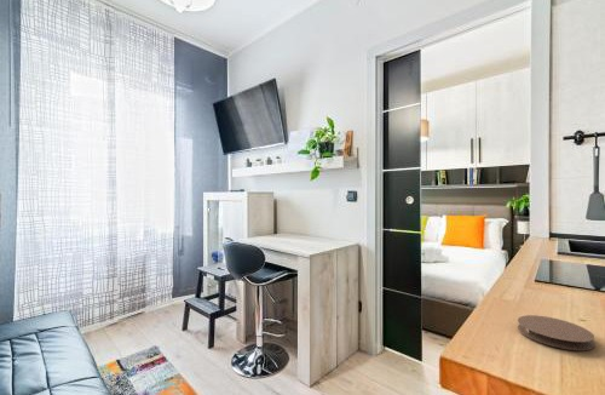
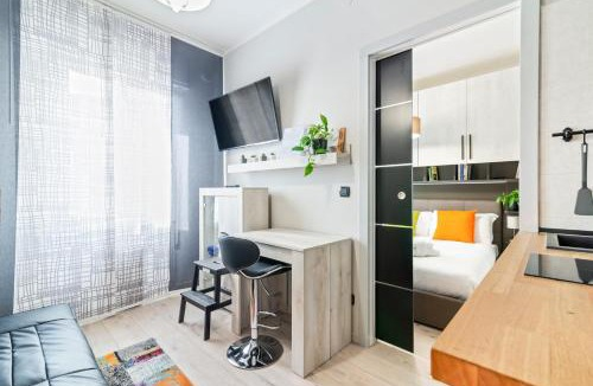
- coaster (553, 331)
